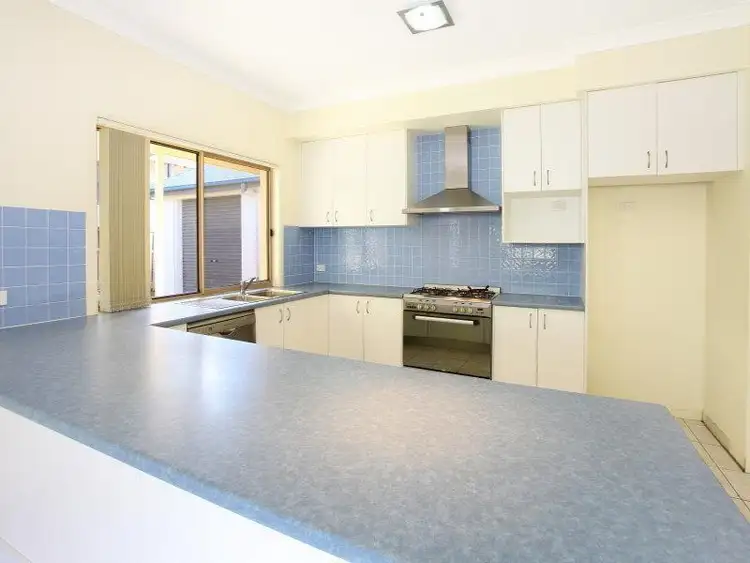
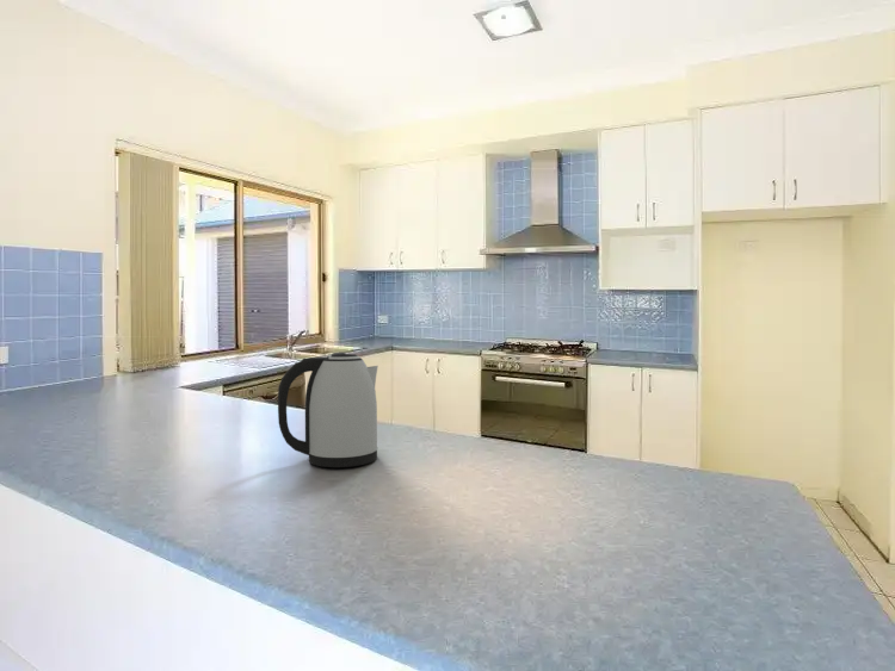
+ kettle (329, 405)
